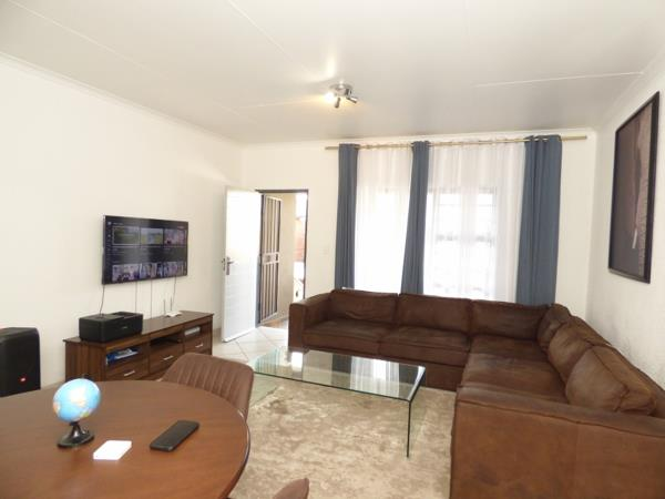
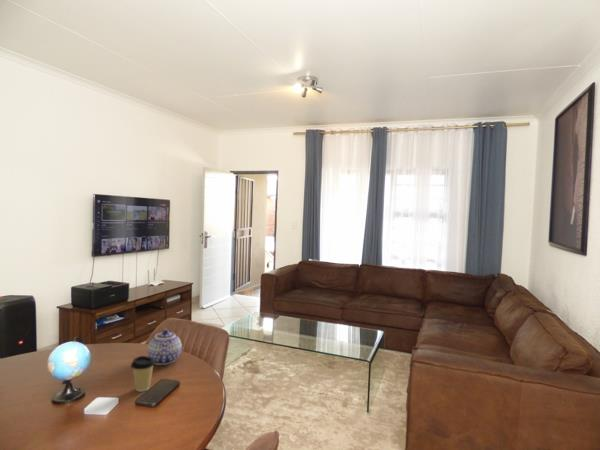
+ teapot (164, 345)
+ coffee cup (142, 373)
